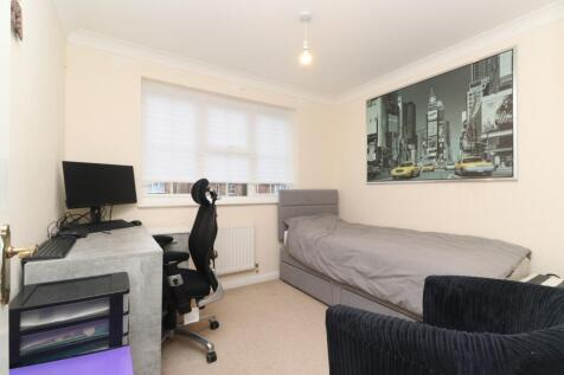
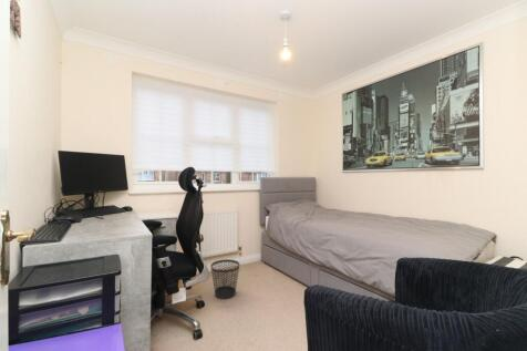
+ wastebasket (225, 279)
